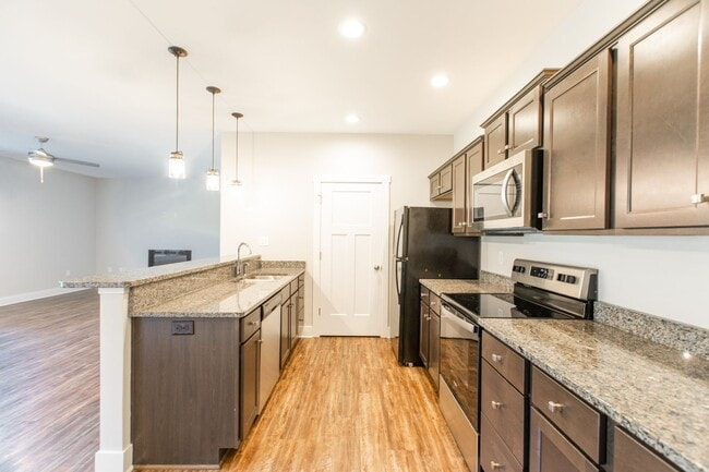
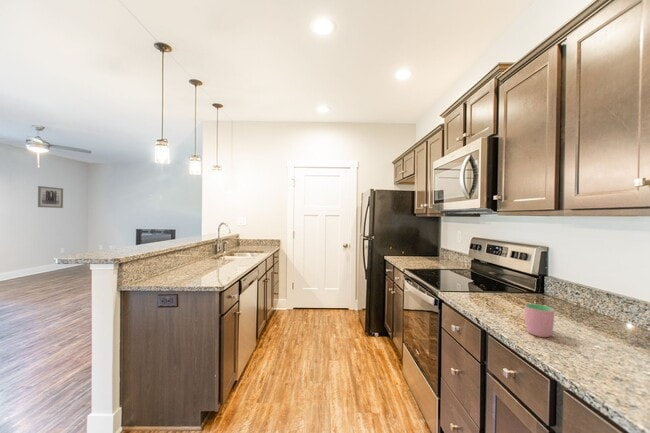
+ cup (537, 319)
+ wall art (51, 197)
